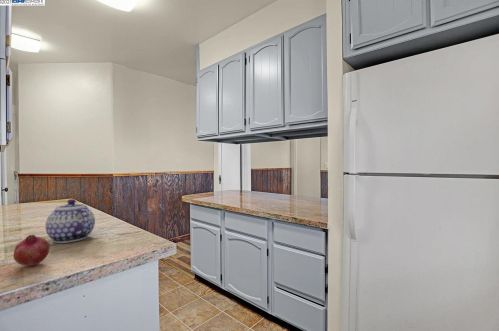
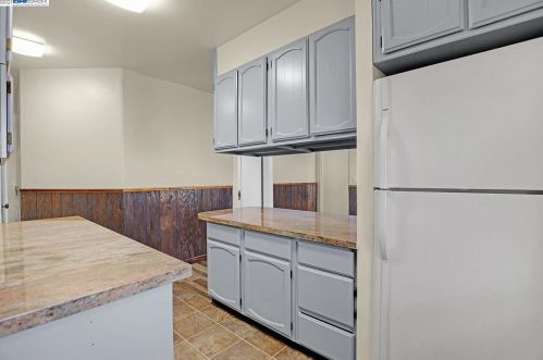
- fruit (32, 248)
- teapot (71, 219)
